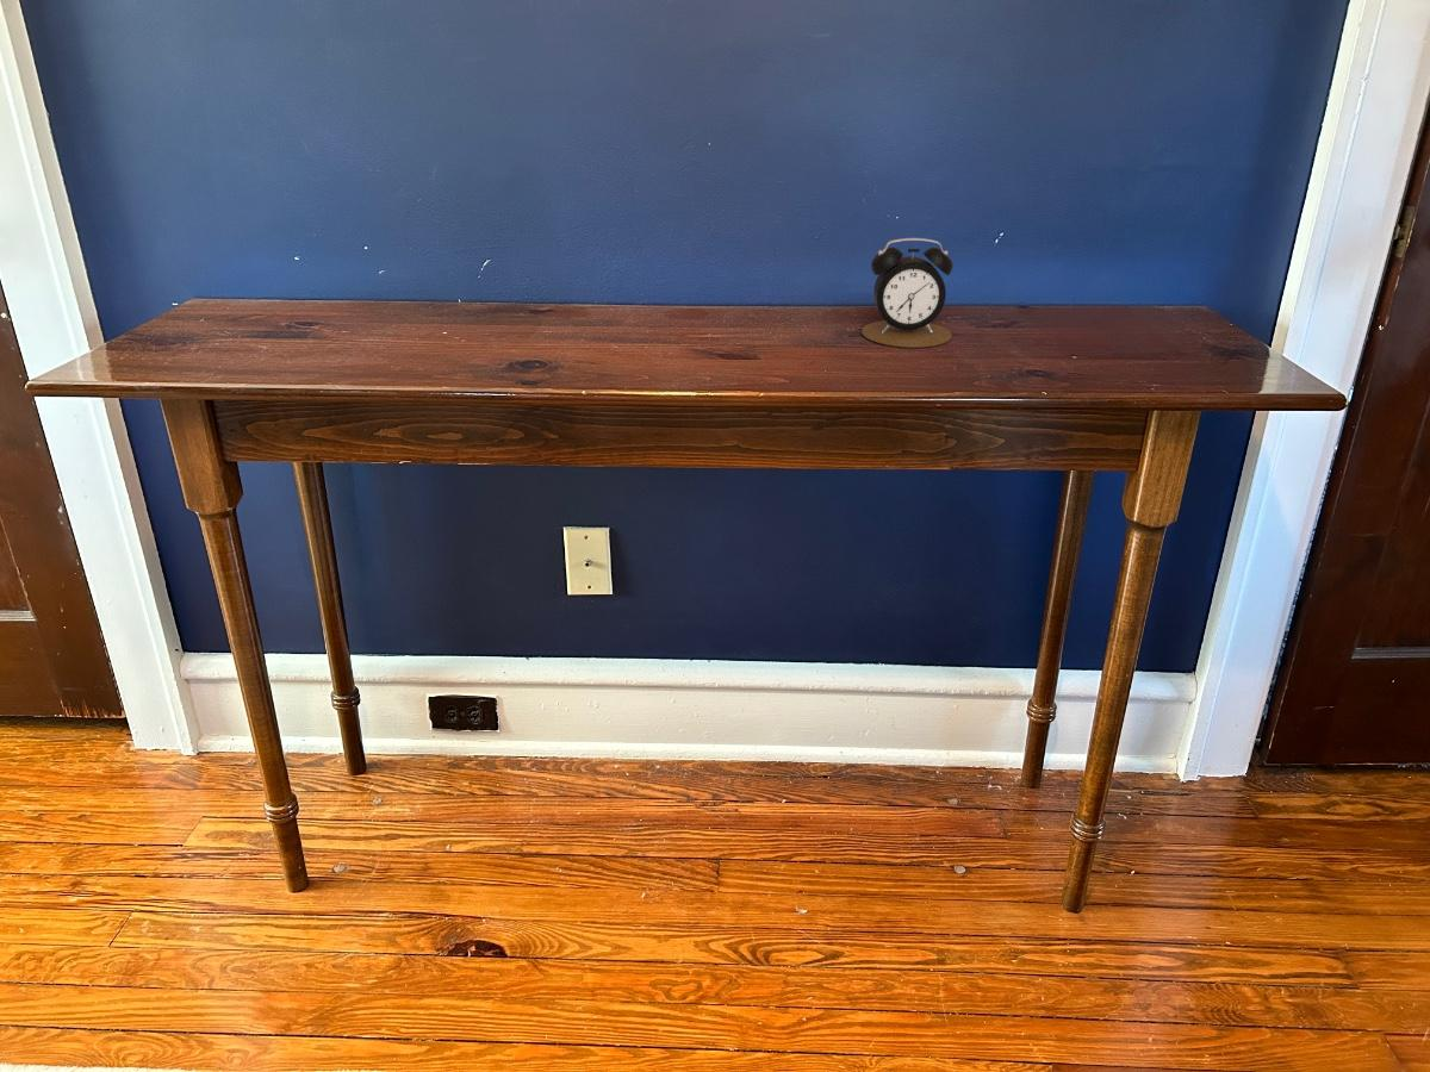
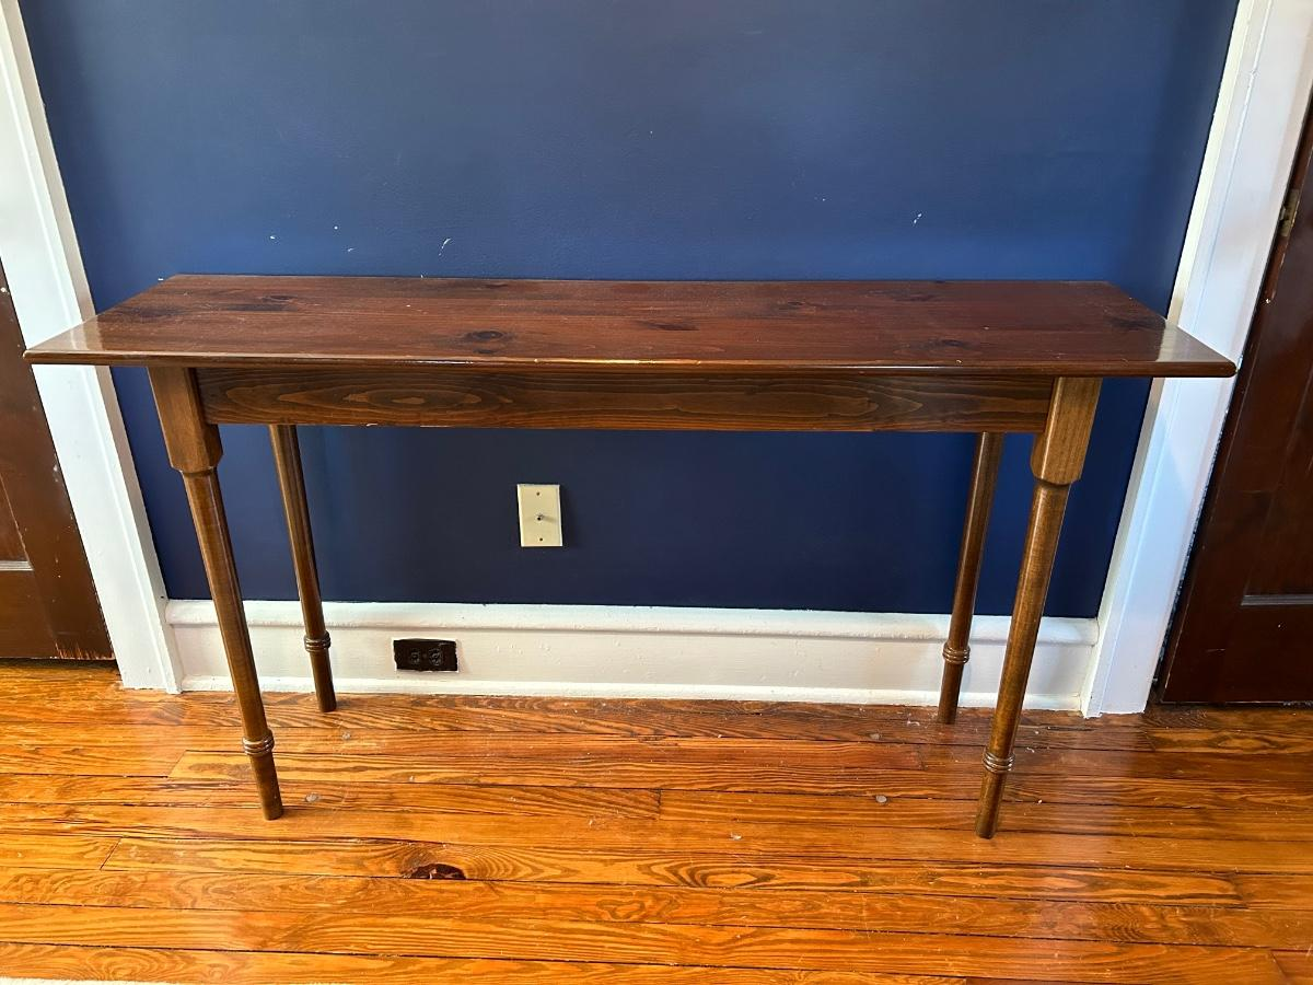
- alarm clock (910, 287)
